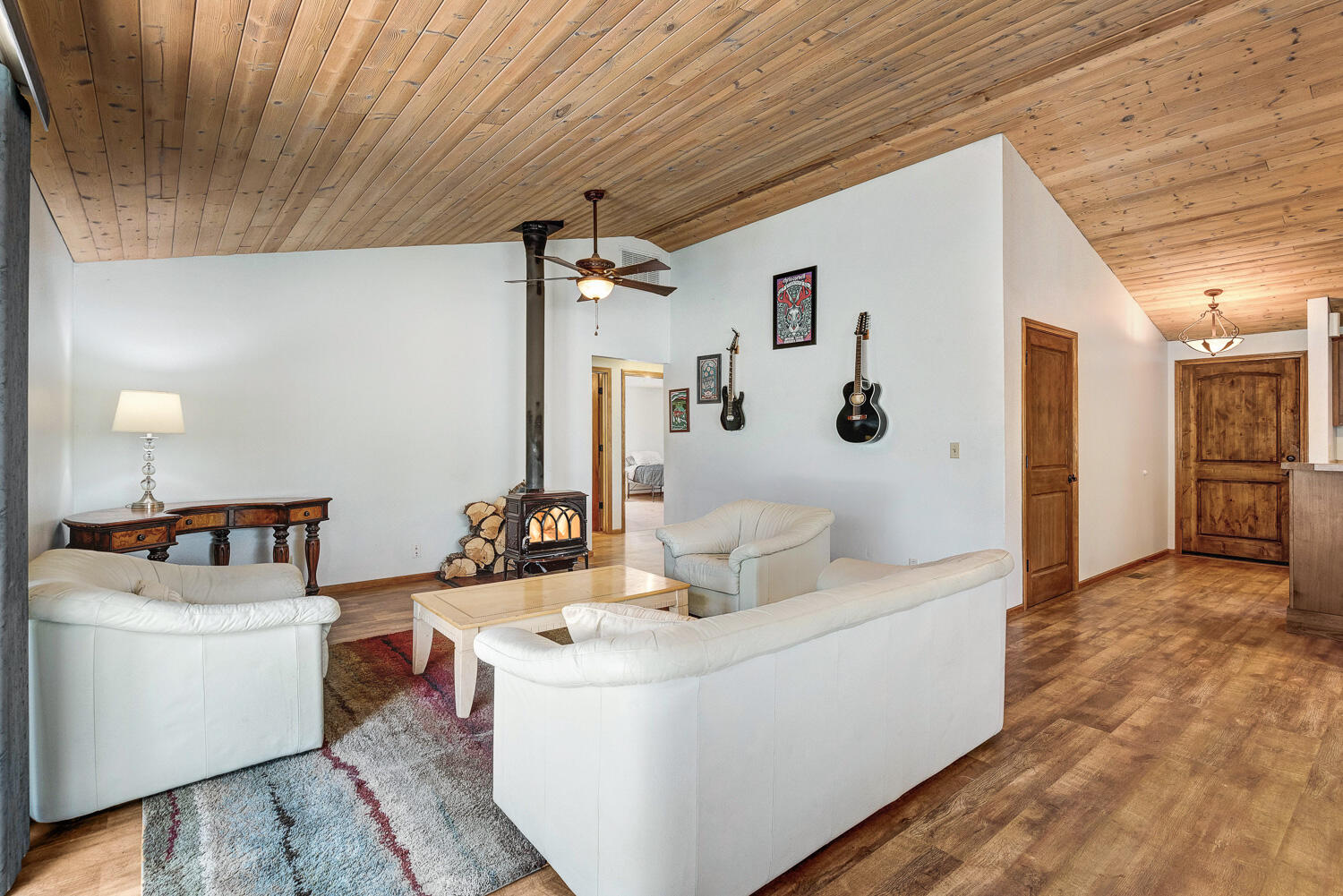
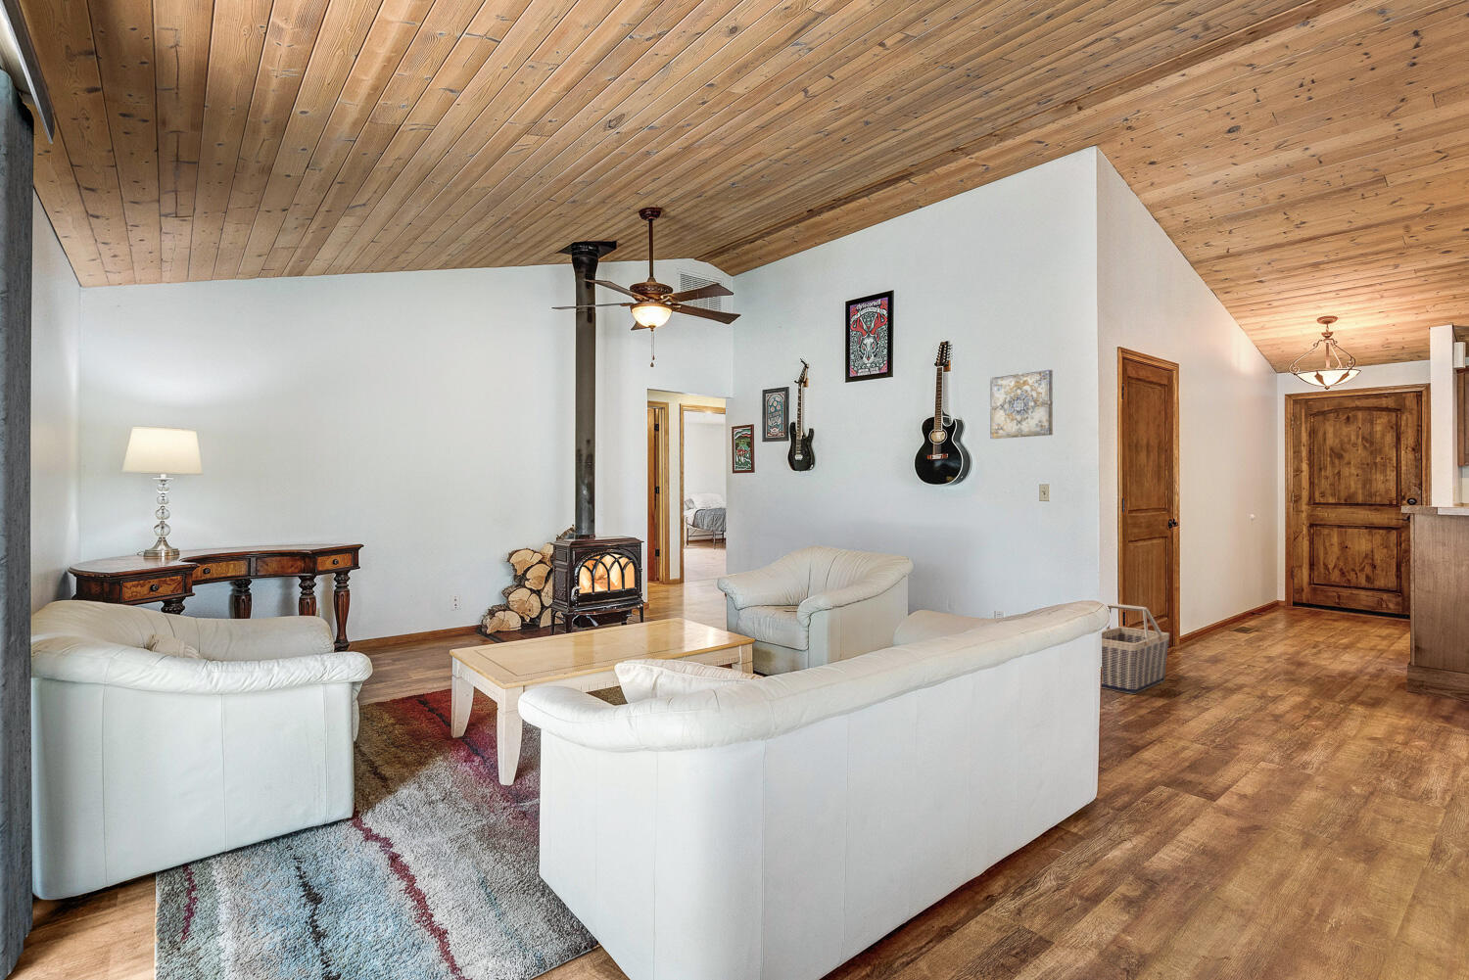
+ basket (1127, 644)
+ wall art (1021, 406)
